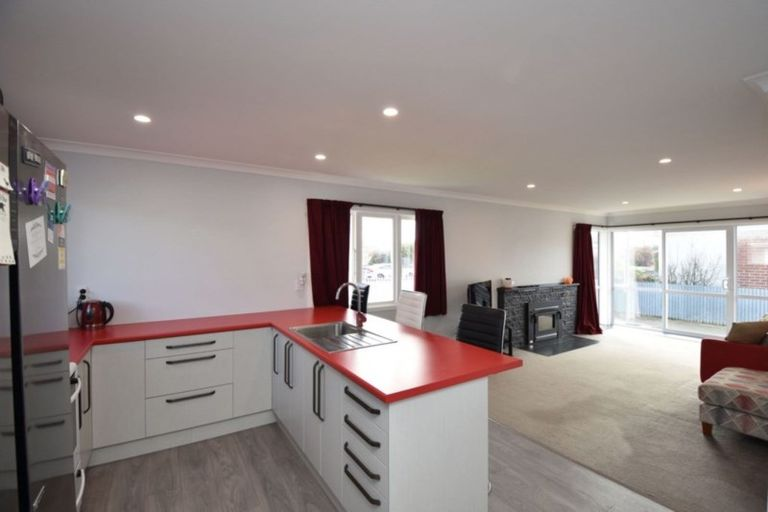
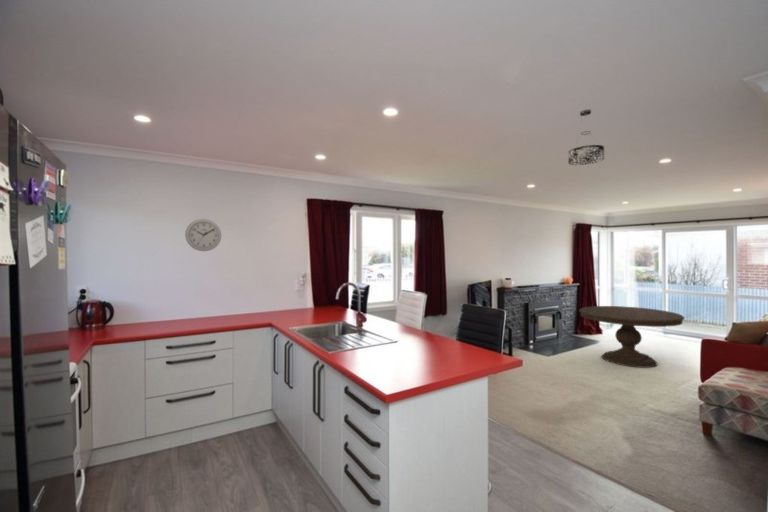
+ wall clock (203, 235)
+ pendant light (585, 134)
+ dining table (628, 336)
